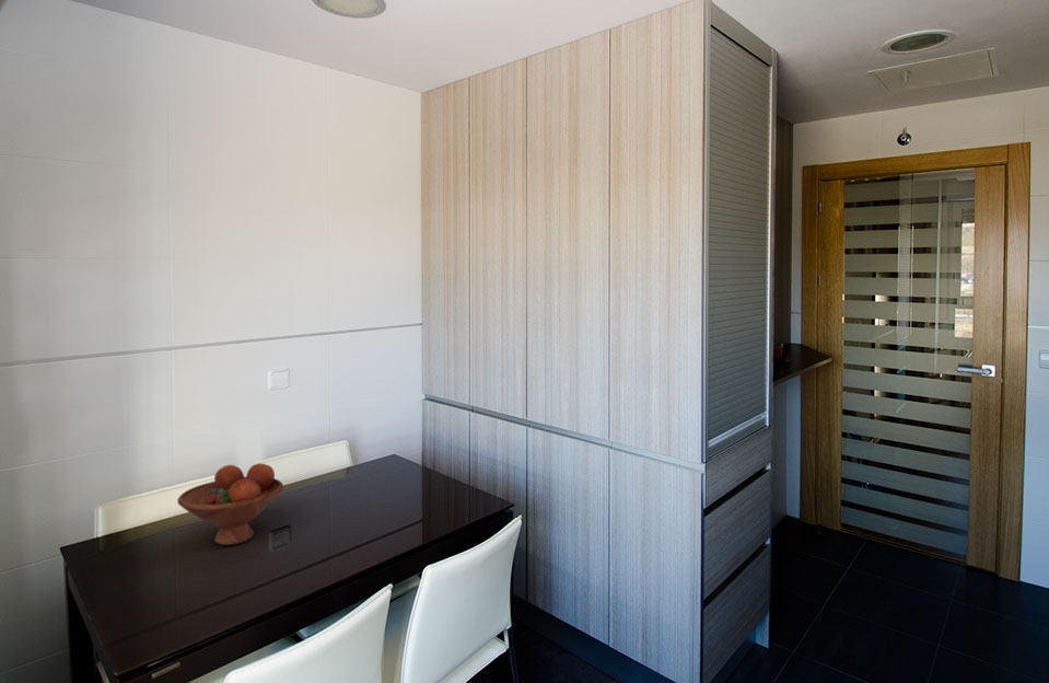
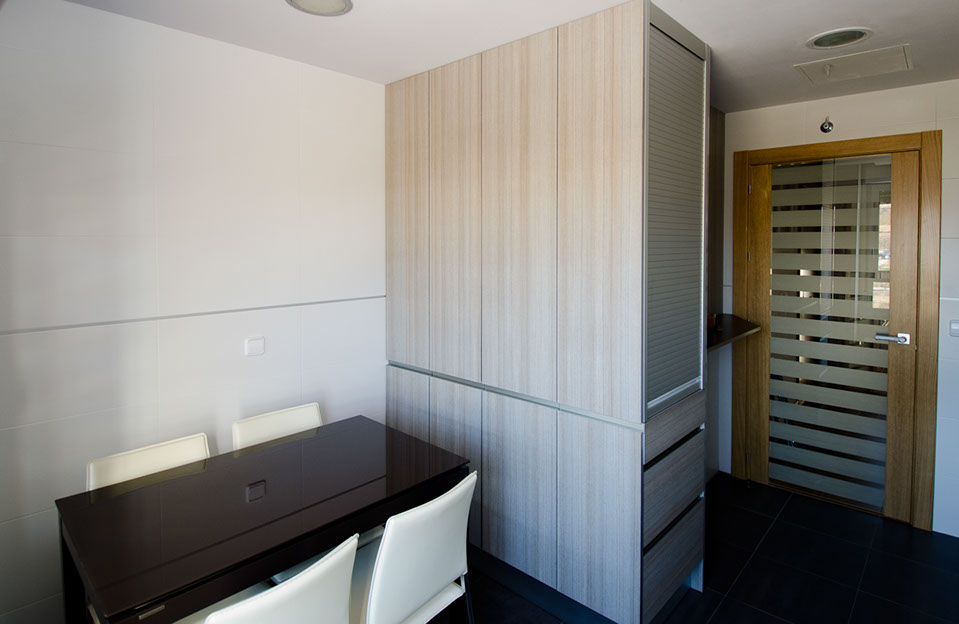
- fruit bowl (232, 505)
